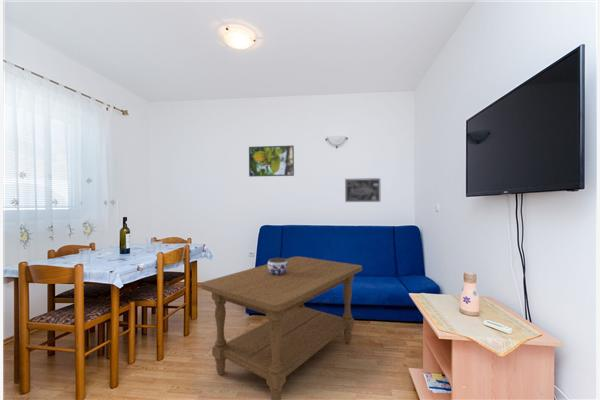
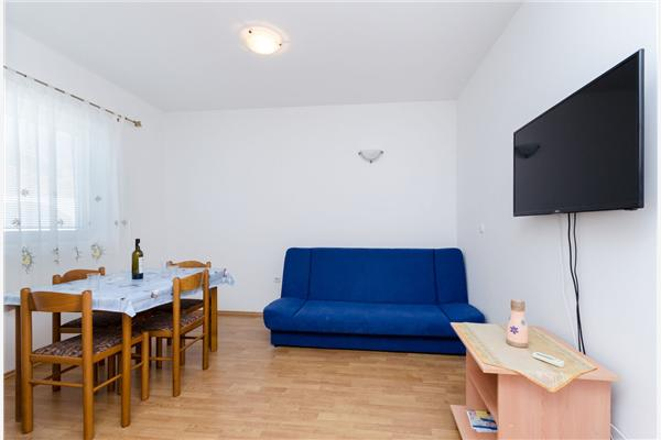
- wall art (362, 190)
- jar (277, 266)
- coffee table (290, 315)
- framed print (271, 161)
